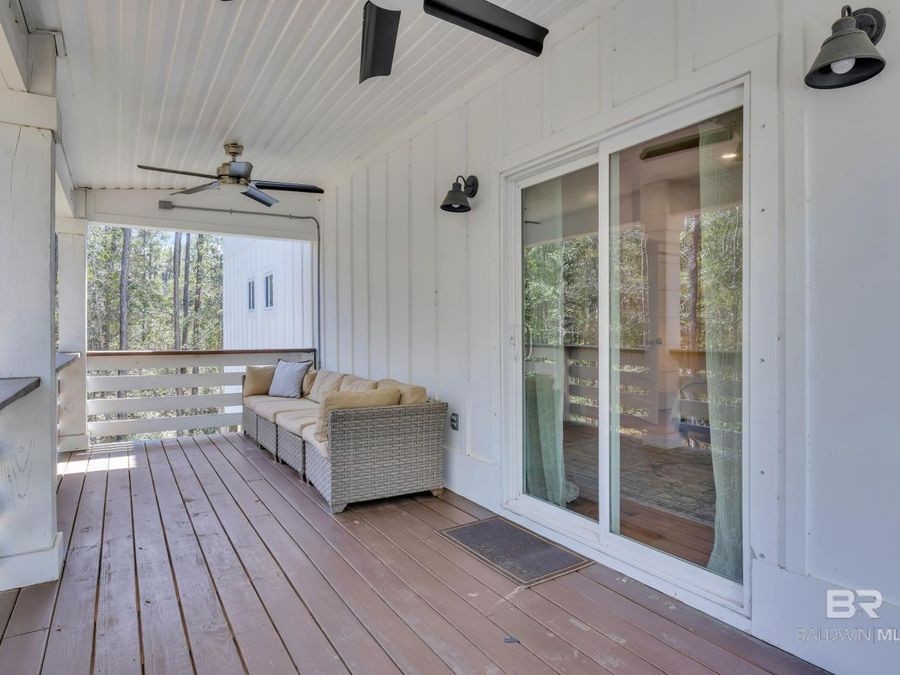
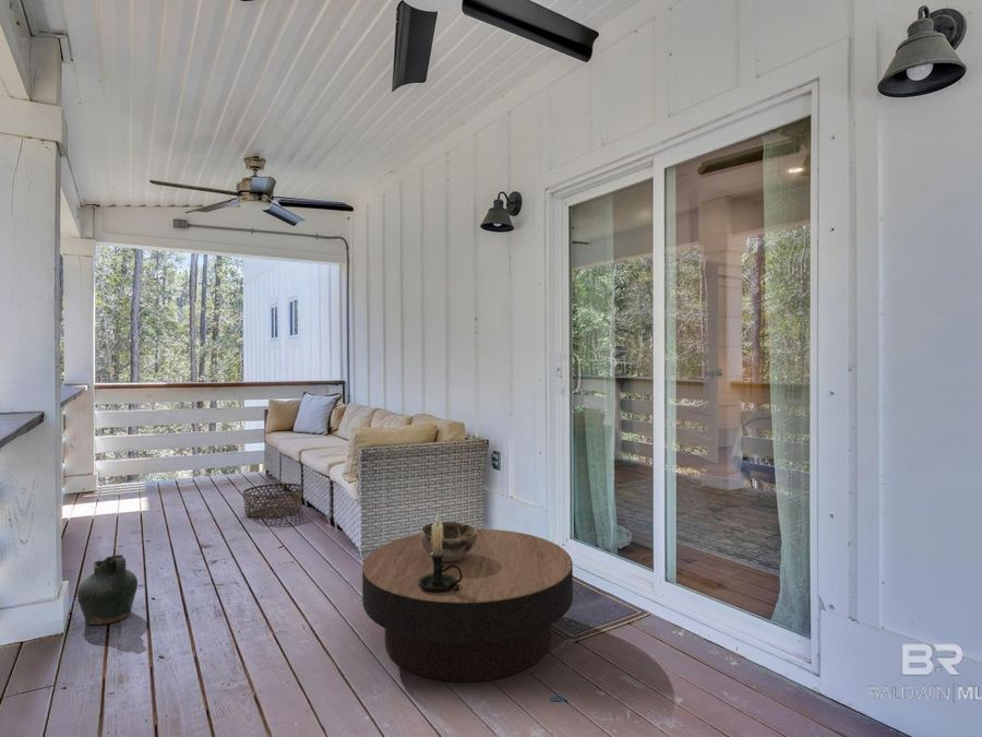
+ candle holder (442, 549)
+ basket (274, 500)
+ decorative bowl (448, 543)
+ coffee table (468, 596)
+ ceramic jug (108, 585)
